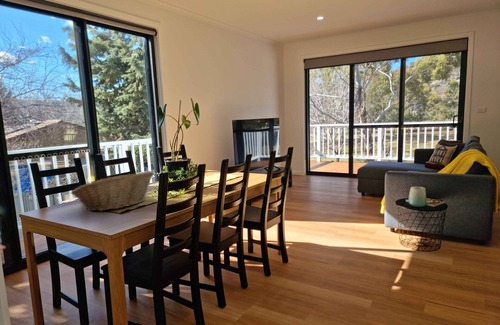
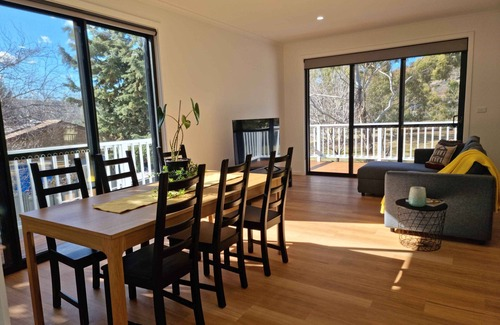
- fruit basket (116, 188)
